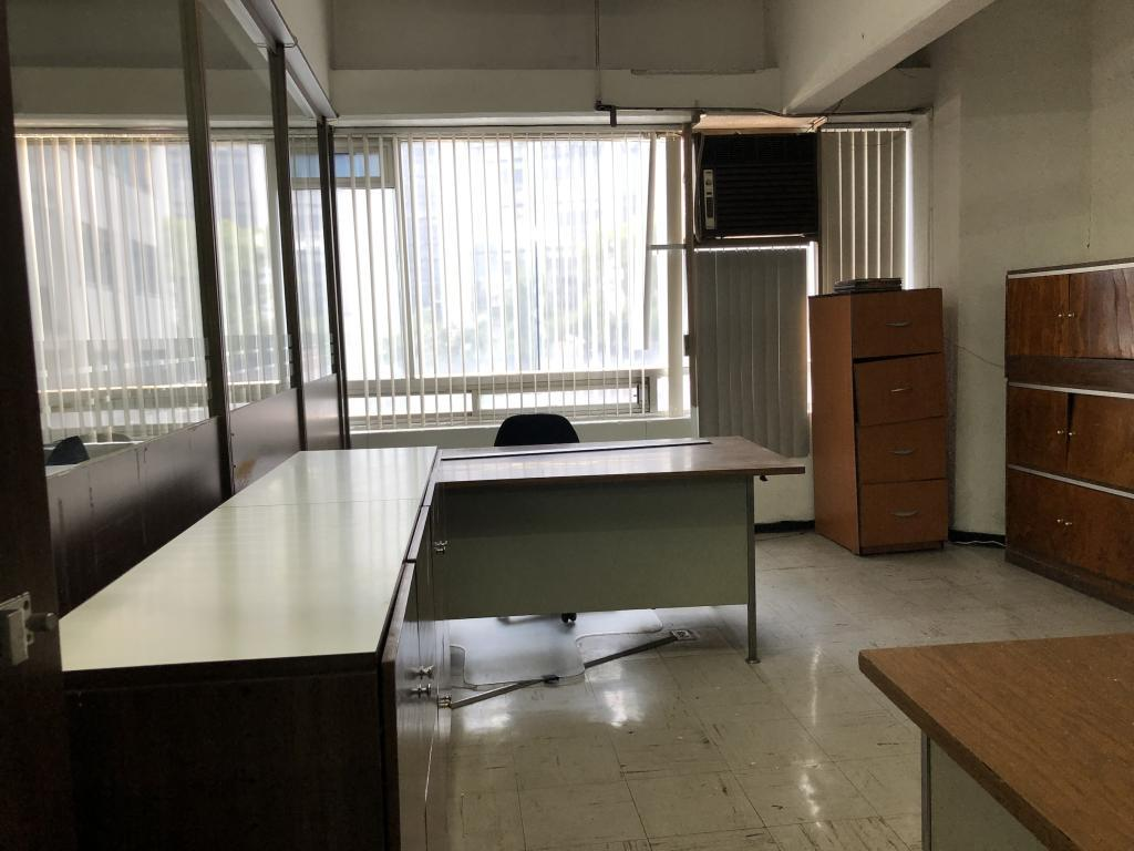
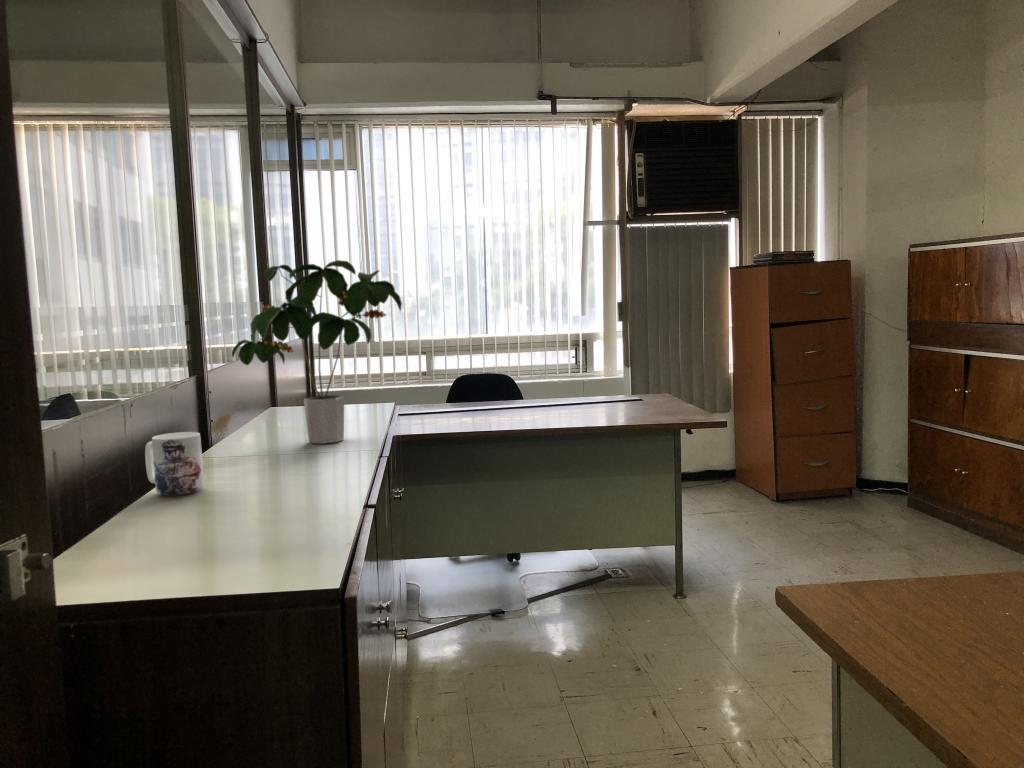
+ mug (172, 464)
+ potted plant (319, 351)
